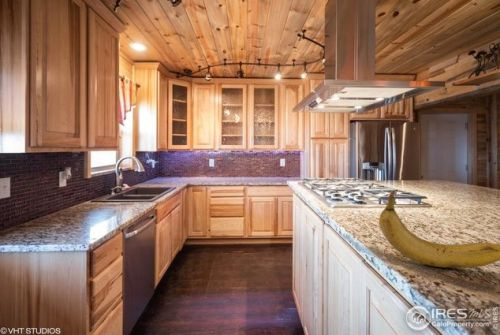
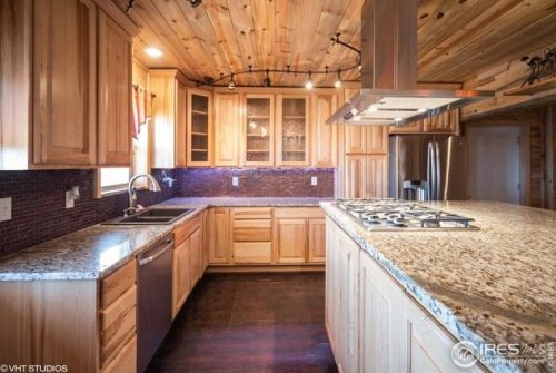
- banana (436, 243)
